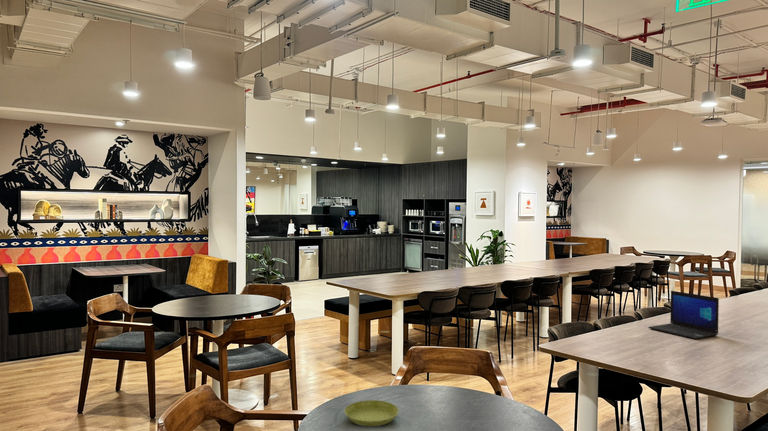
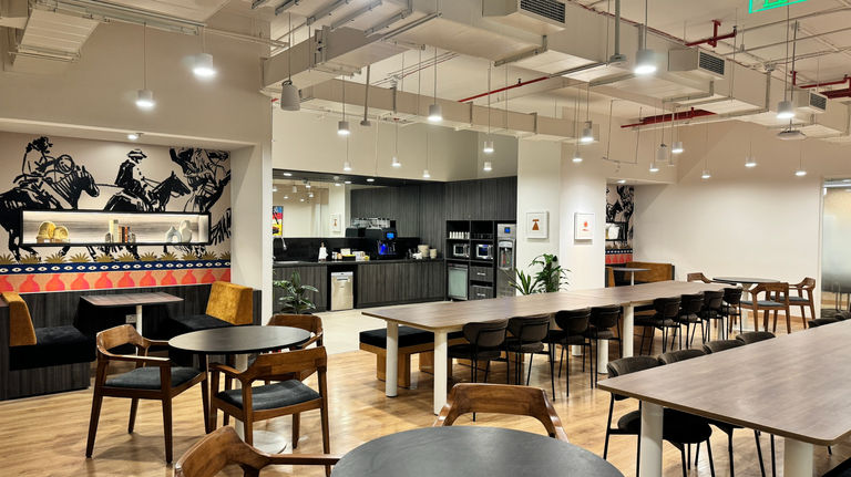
- saucer (371, 414)
- laptop (682, 313)
